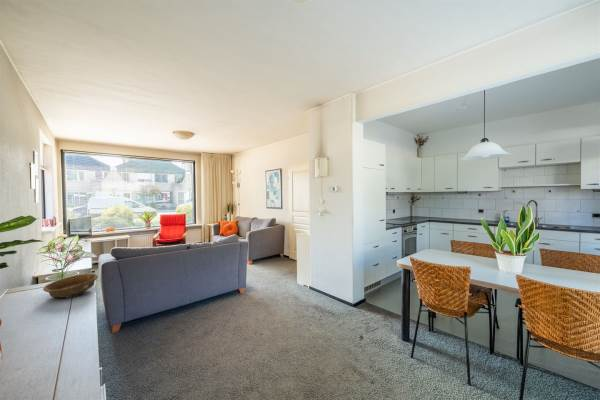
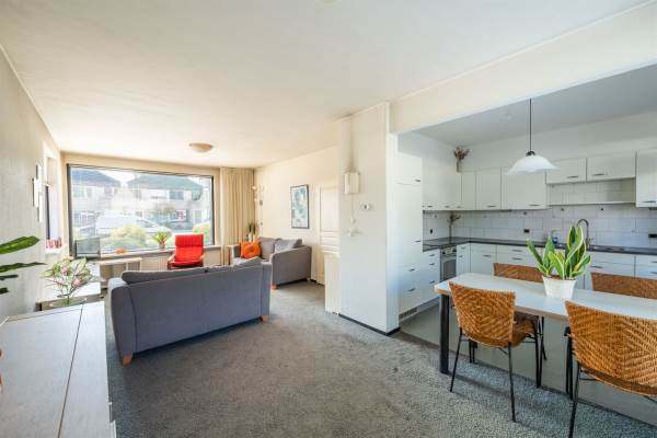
- decorative bowl (72, 286)
